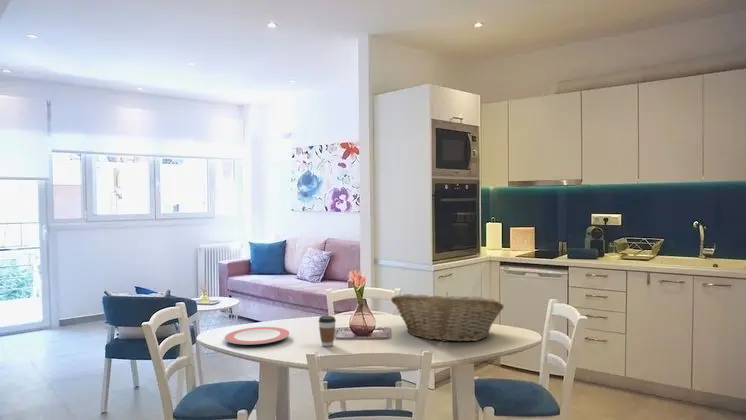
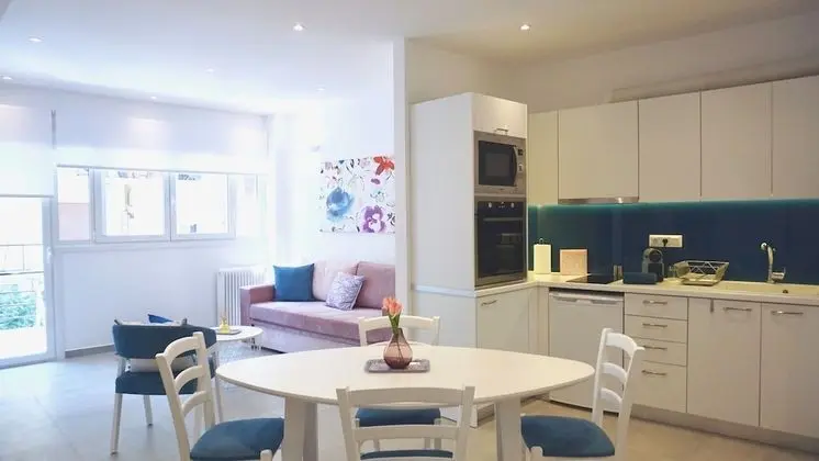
- fruit basket (446, 311)
- coffee cup (327, 331)
- plate (257, 336)
